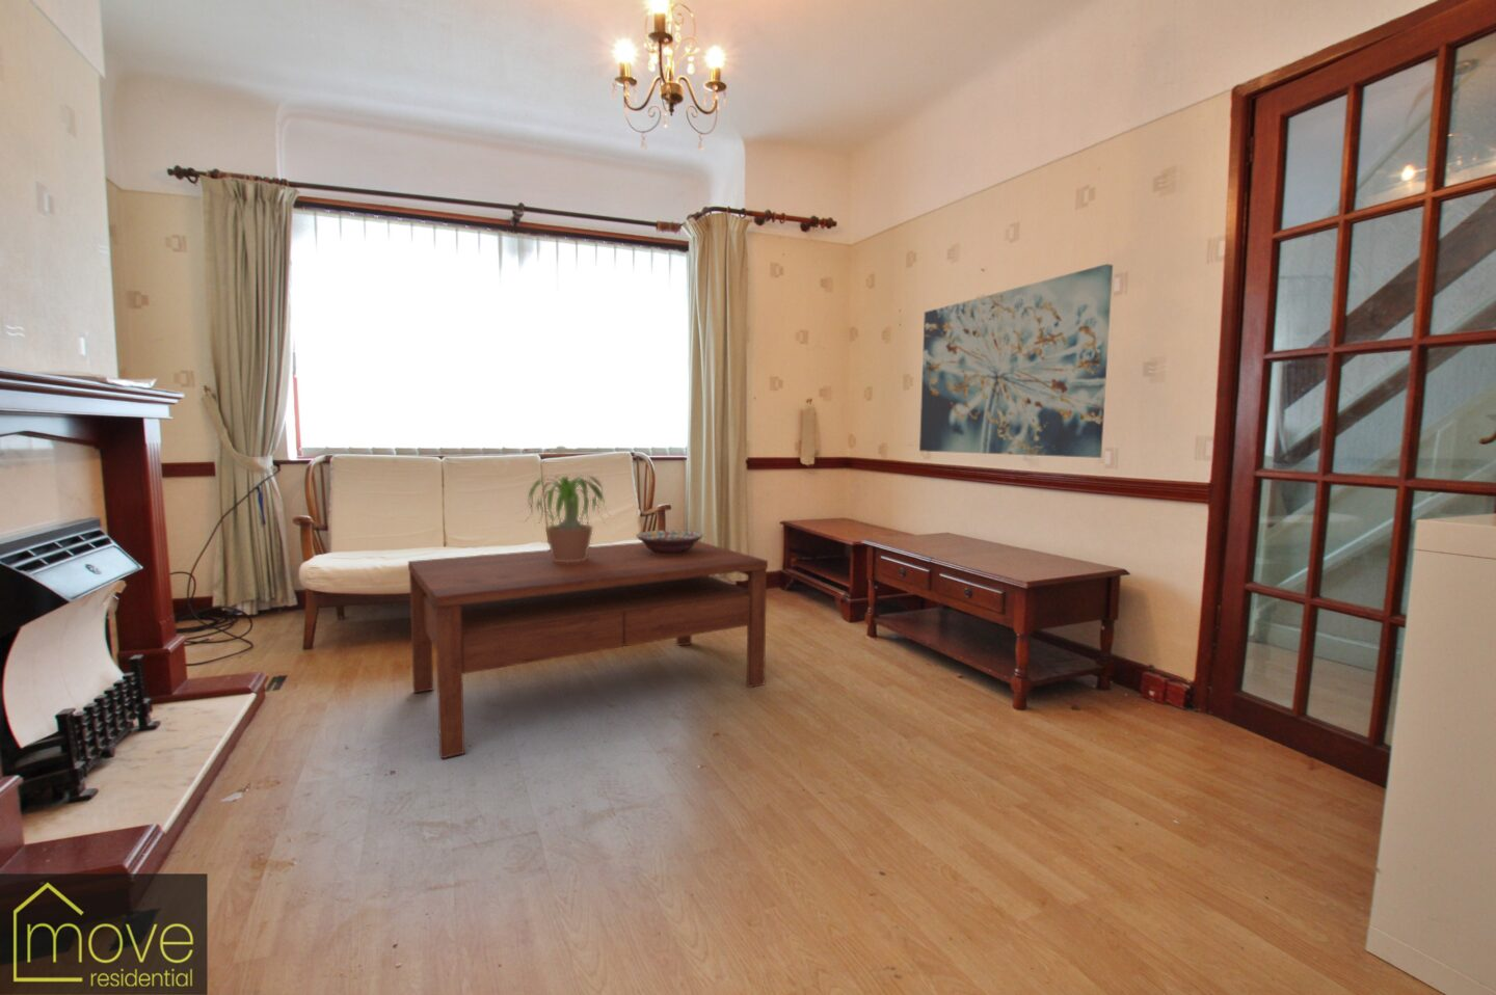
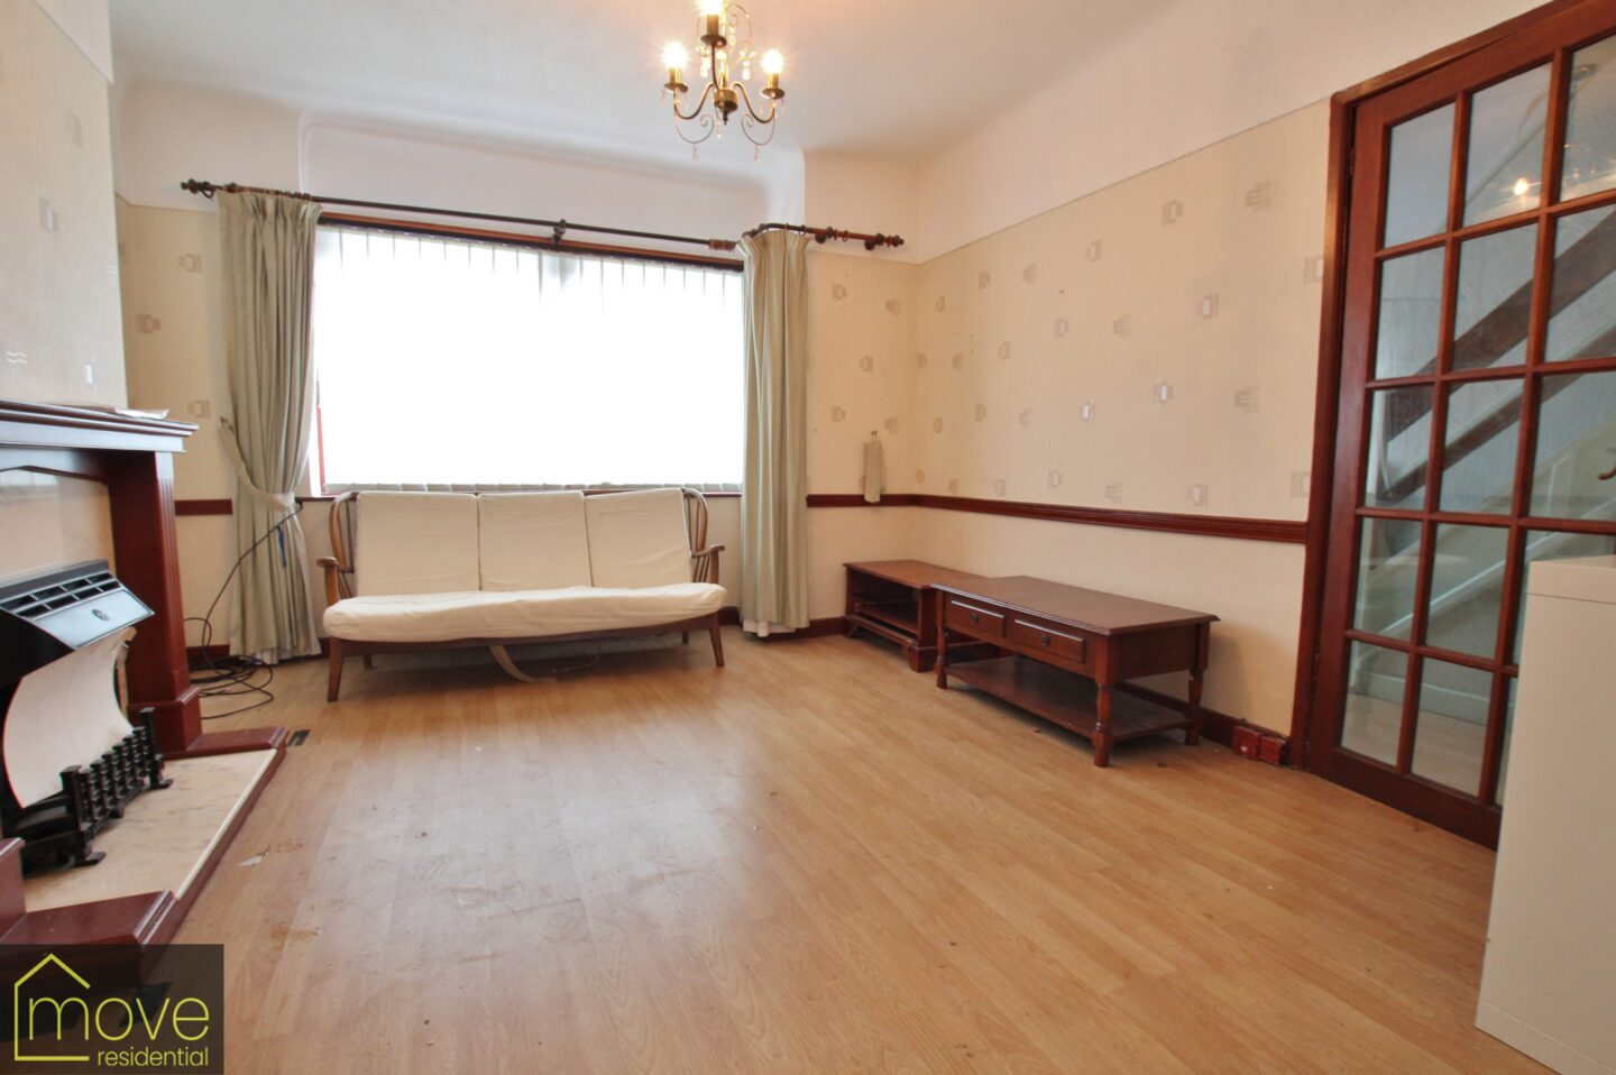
- decorative bowl (669, 542)
- potted plant (560, 519)
- coffee table (592, 624)
- wall art (1000, 374)
